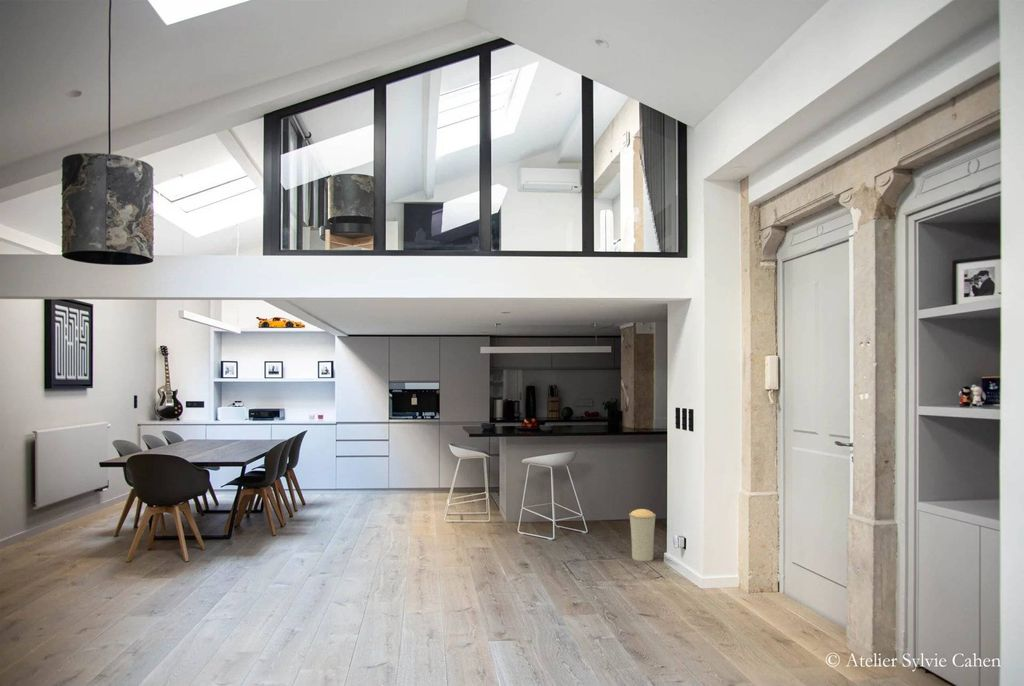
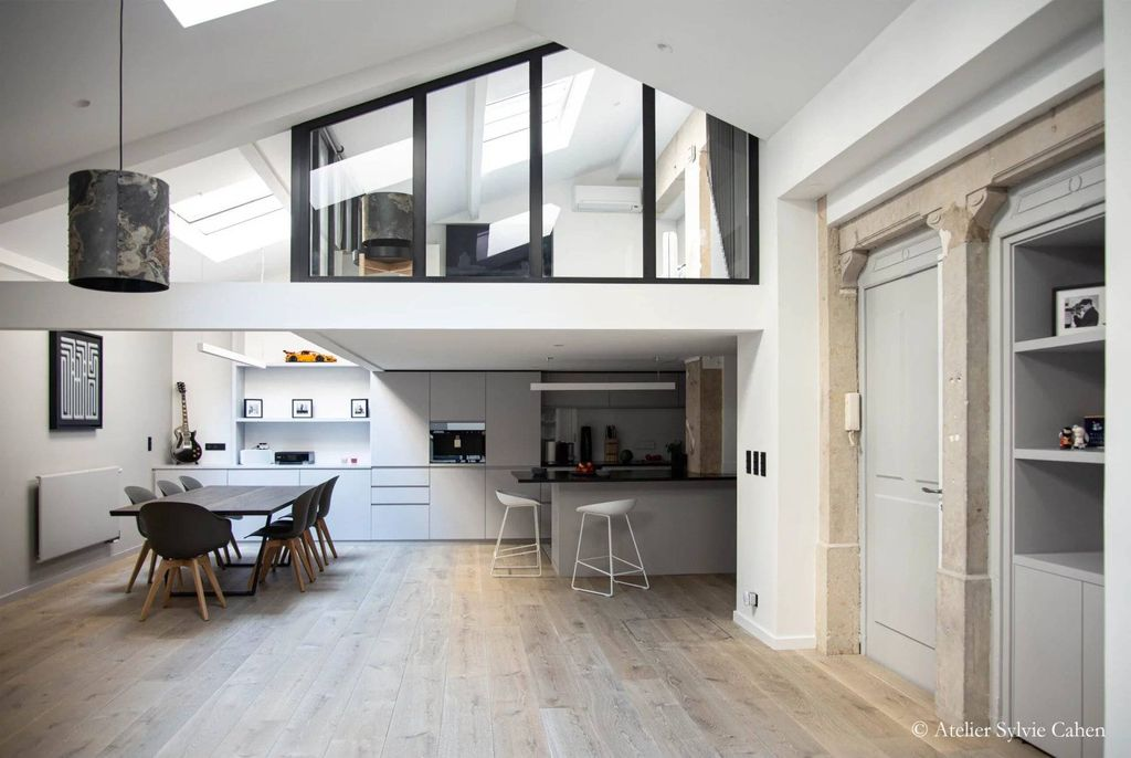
- trash can (642, 534)
